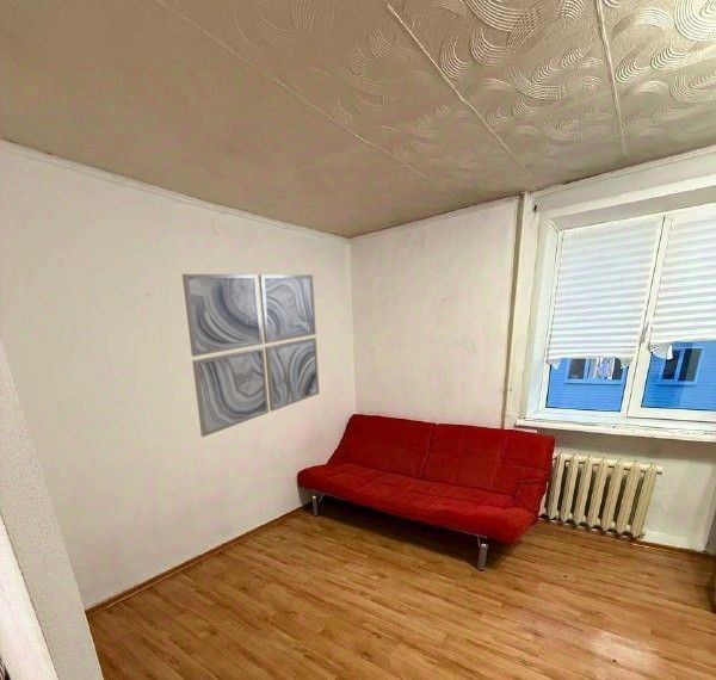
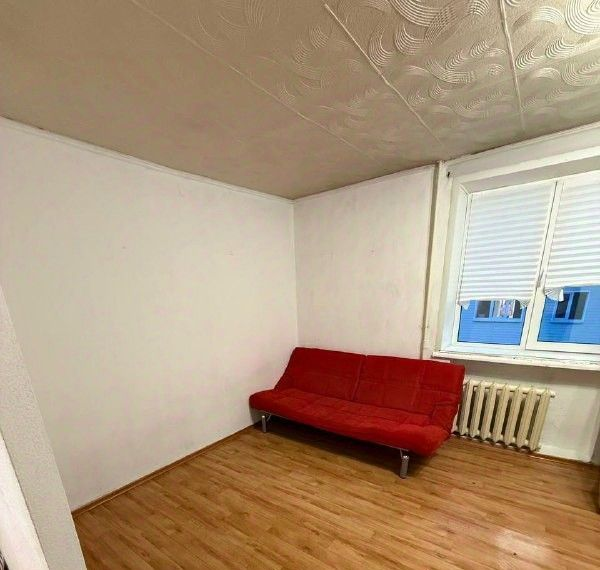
- wall art (265, 347)
